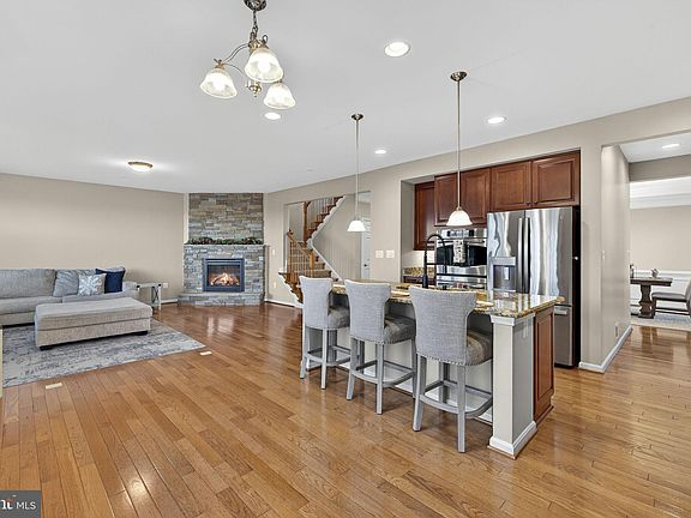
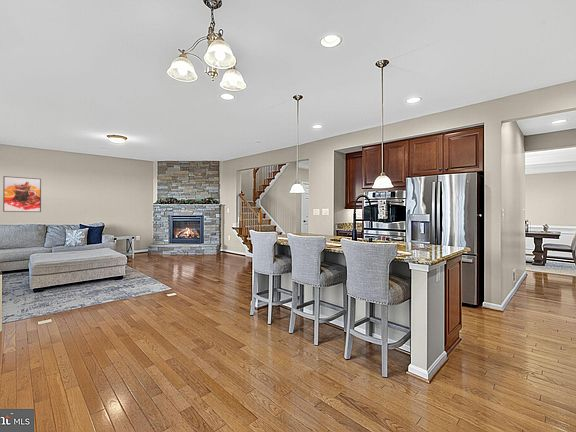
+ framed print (22, 194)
